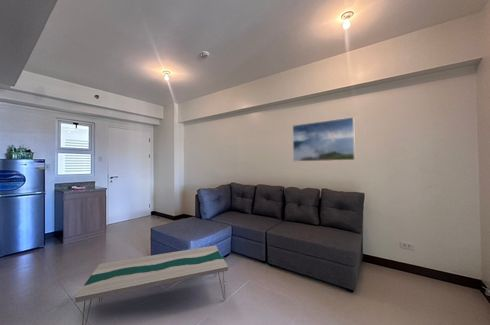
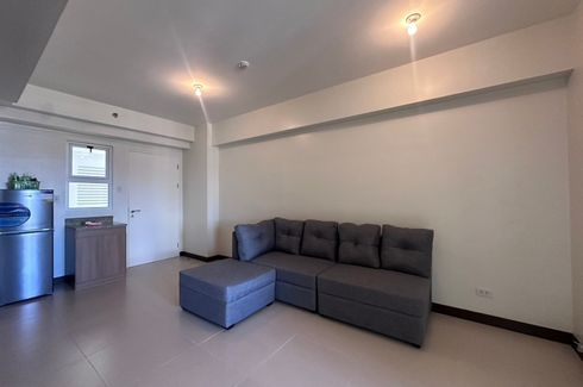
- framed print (321, 141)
- coffee table (162, 282)
